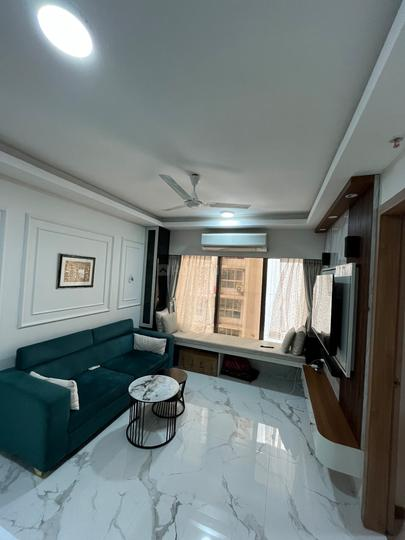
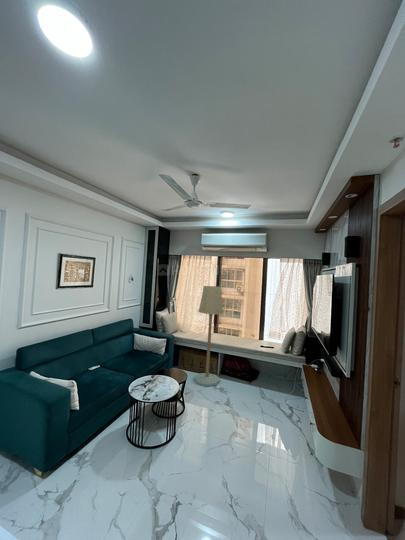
+ floor lamp (209, 333)
